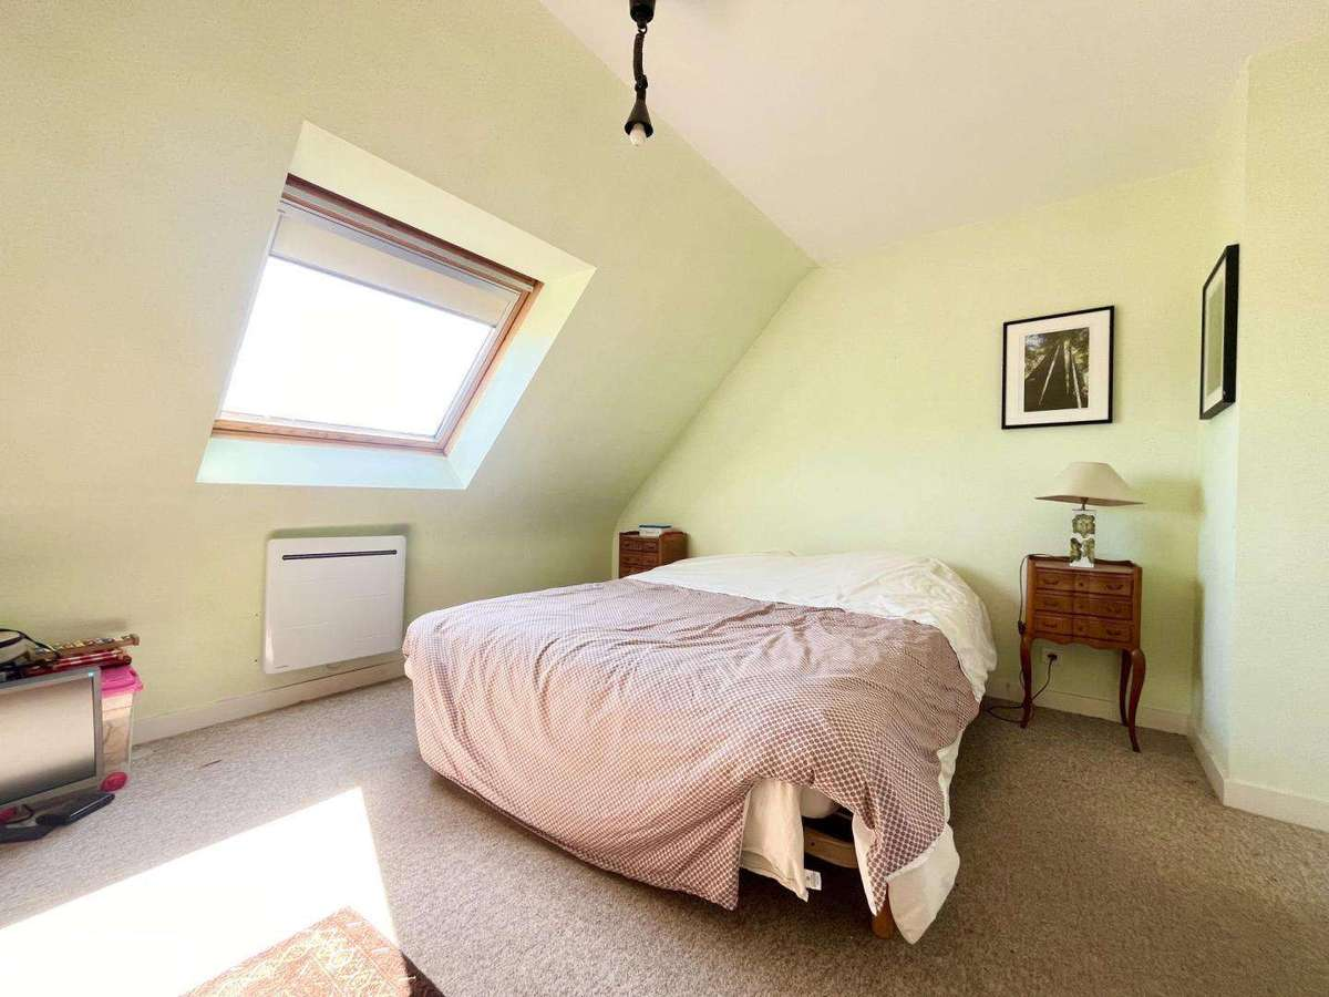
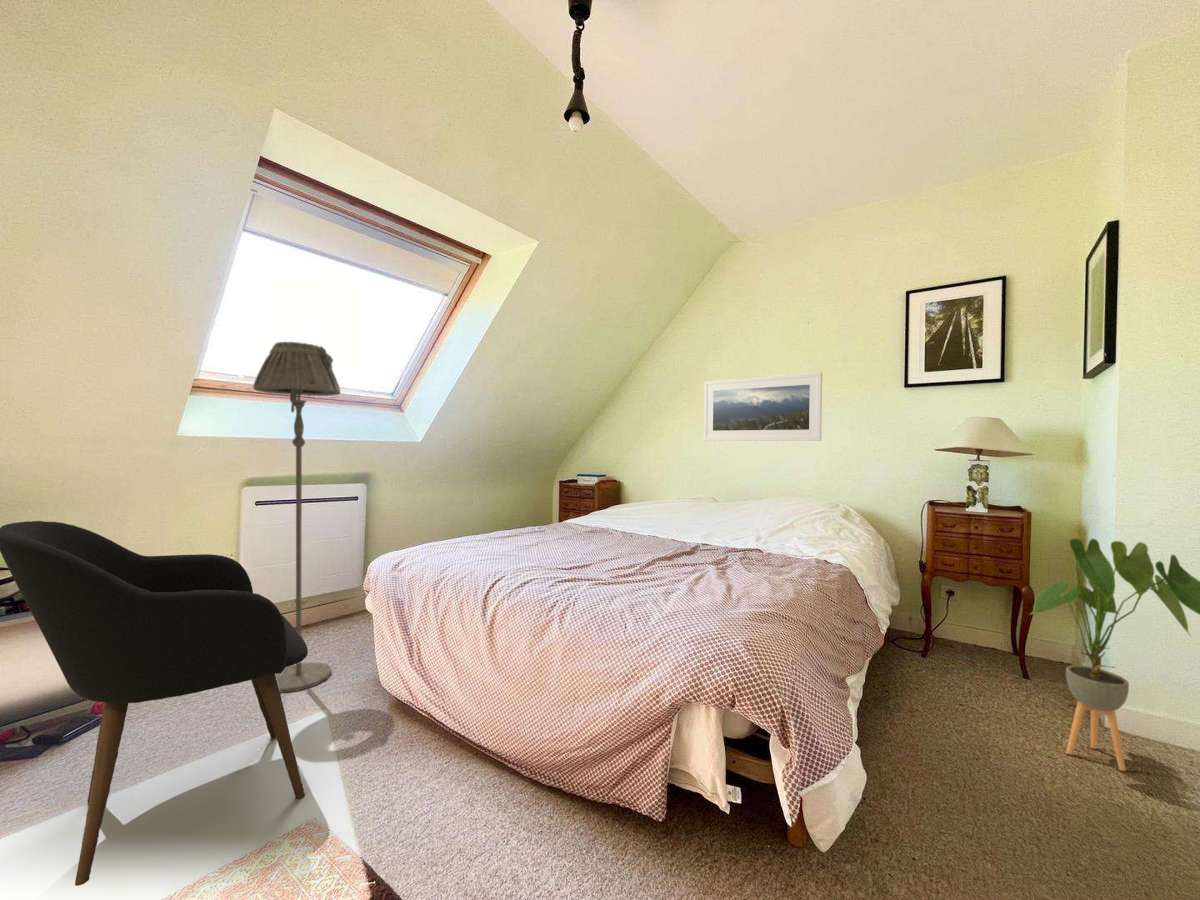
+ house plant (1109, 648)
+ floor lamp (298, 512)
+ armchair (193, 653)
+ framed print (758, 409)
